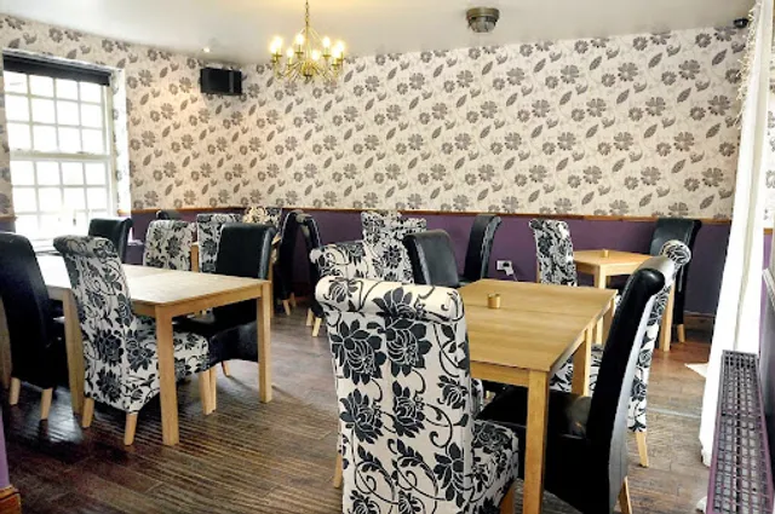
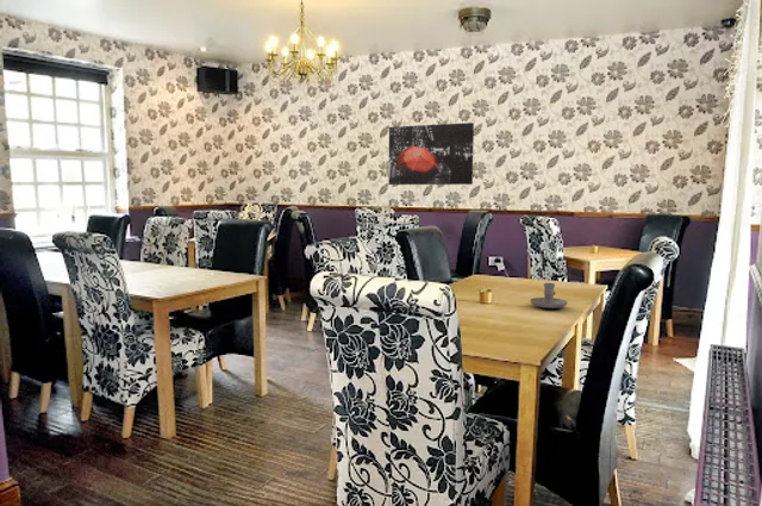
+ candle holder (548, 294)
+ wall art (429, 155)
